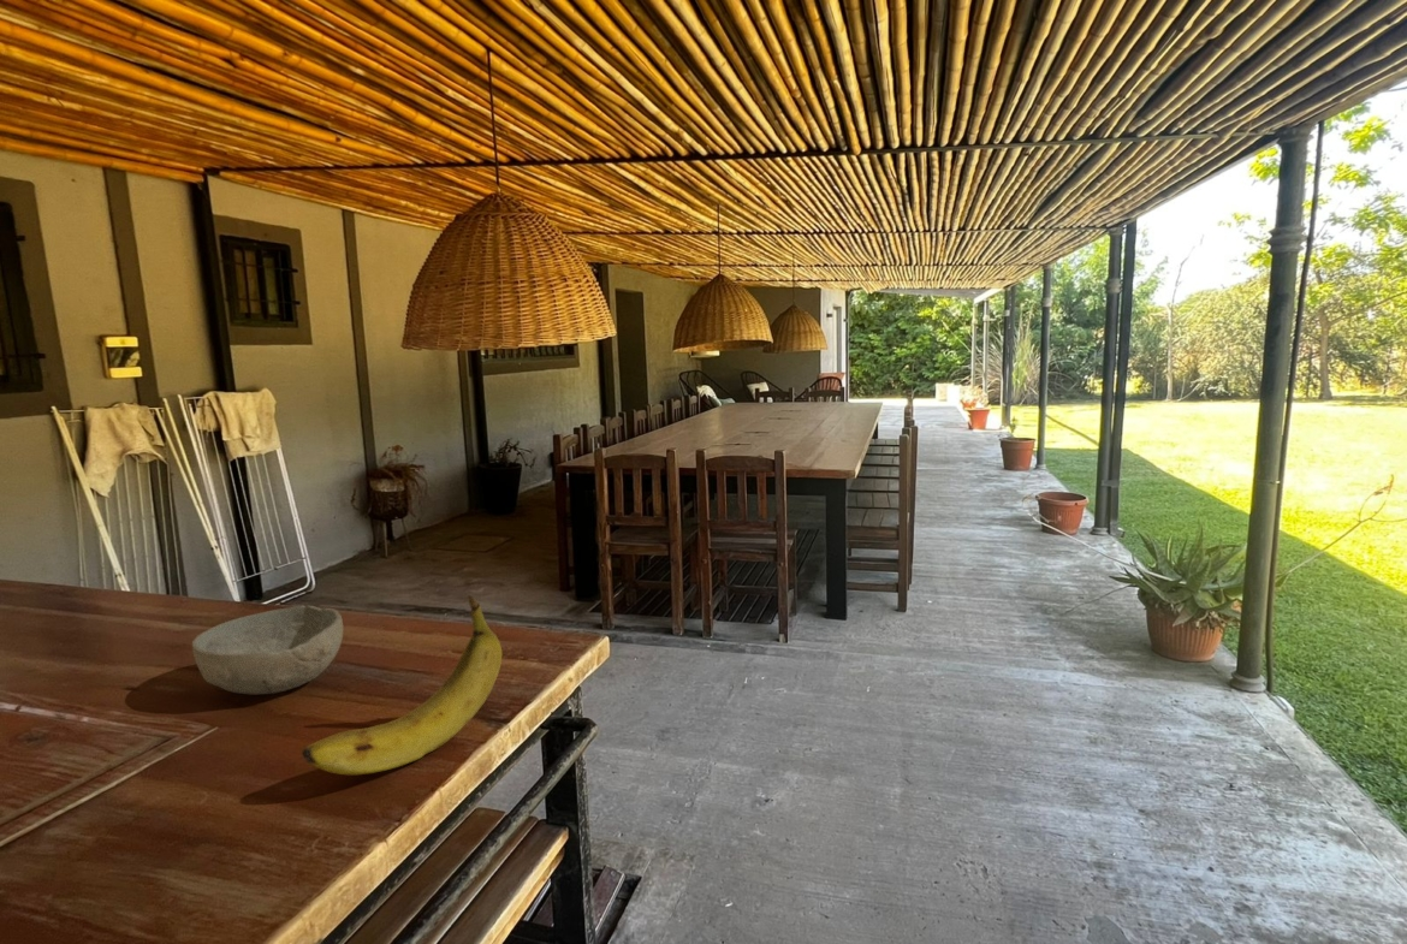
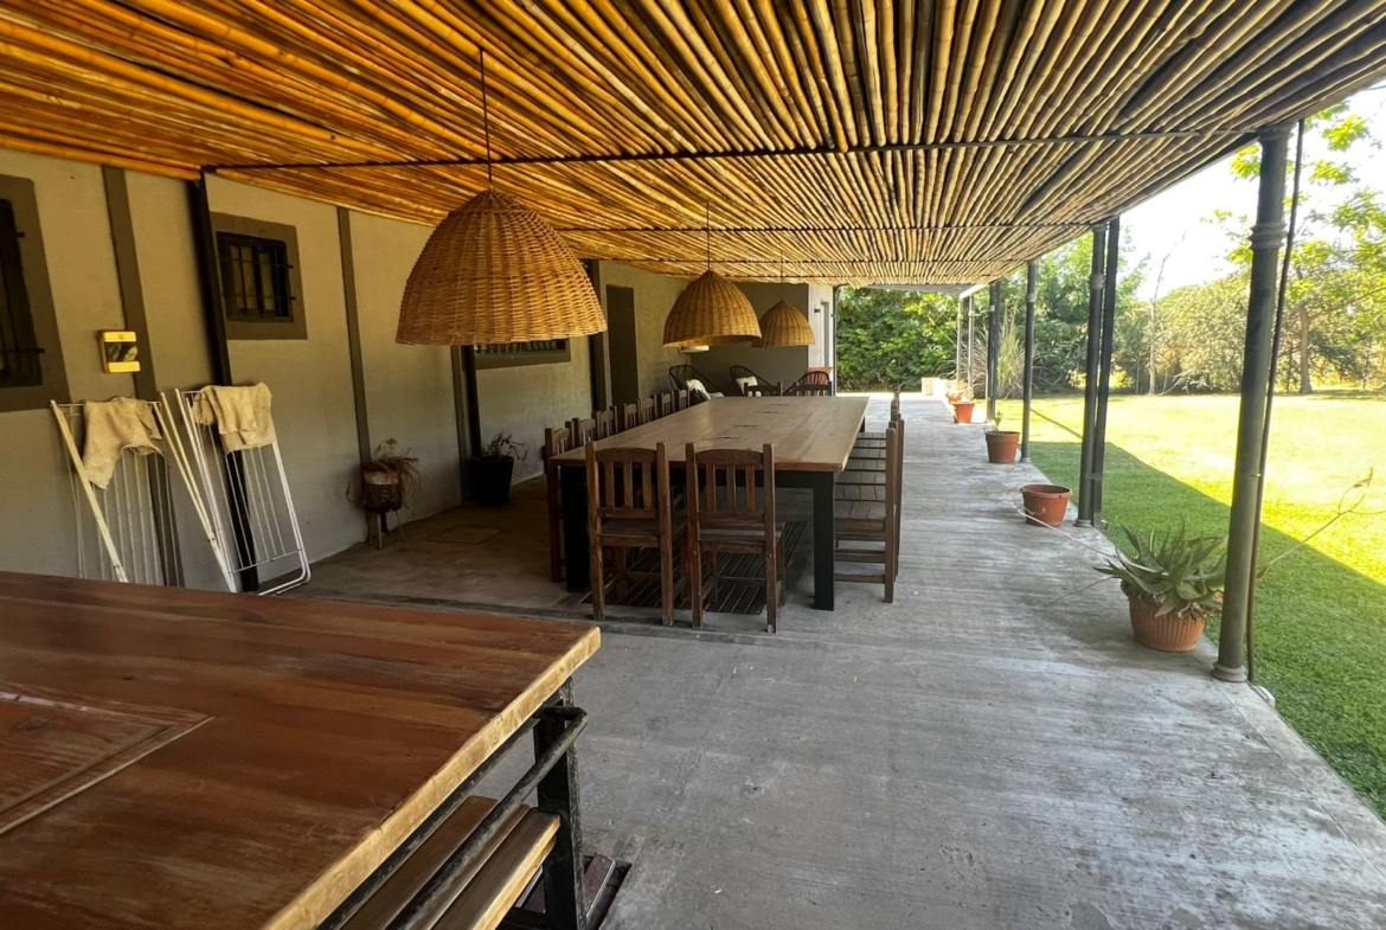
- banana (423, 702)
- bowl (272, 654)
